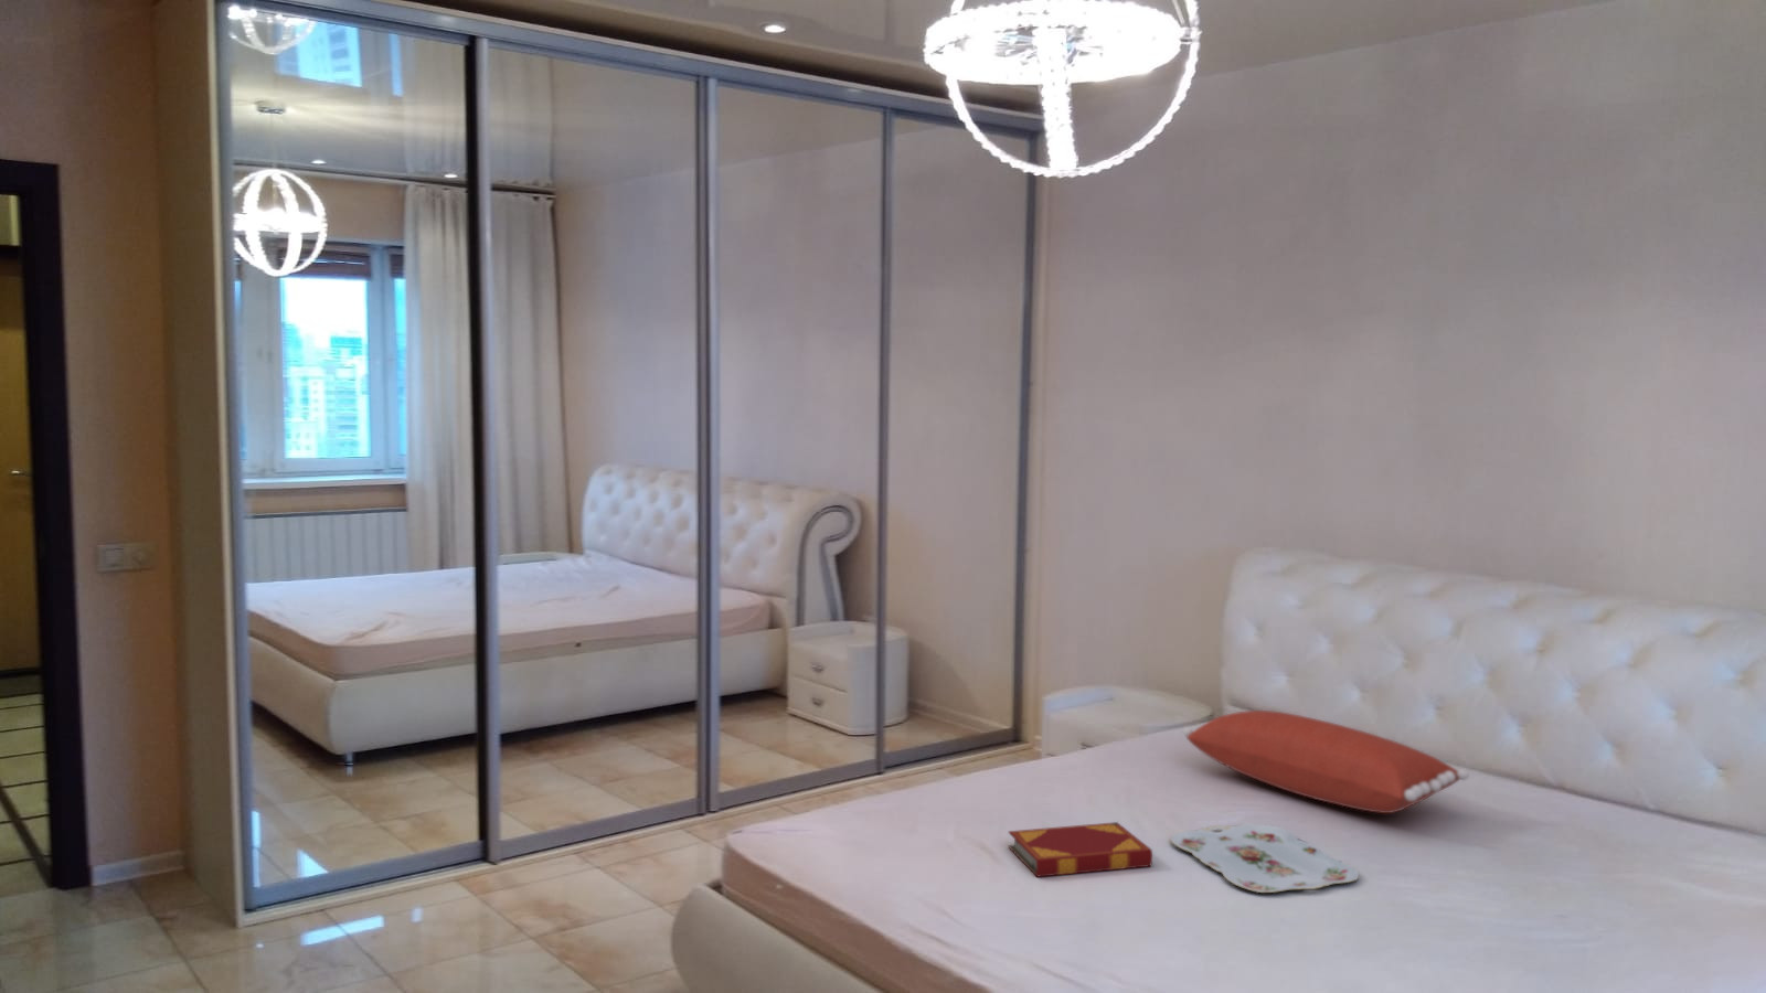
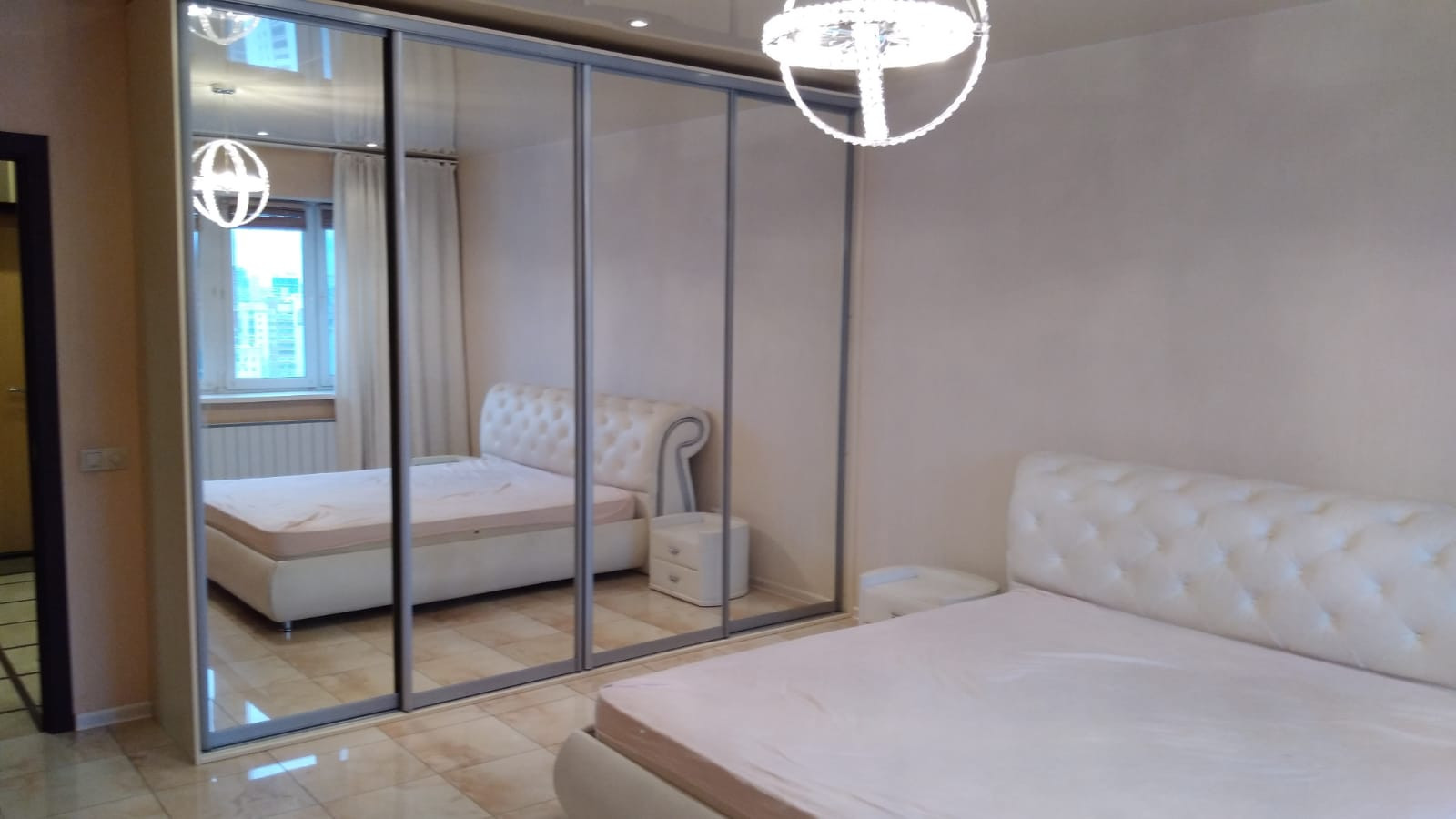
- pillow (1318, 755)
- serving tray (1260, 857)
- hardback book (1078, 849)
